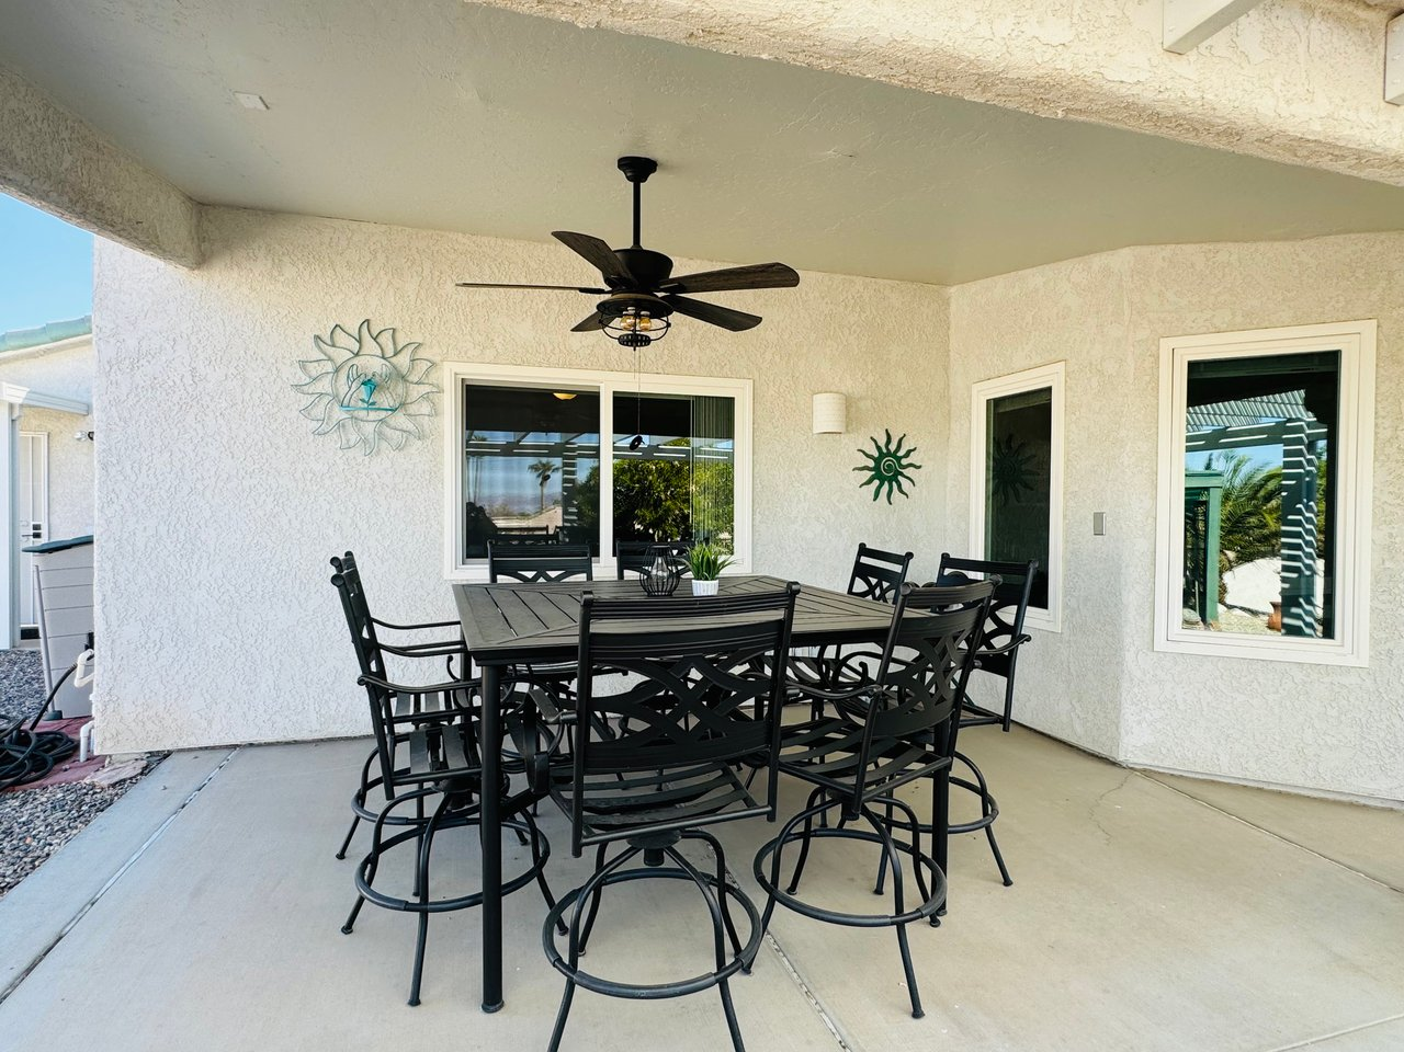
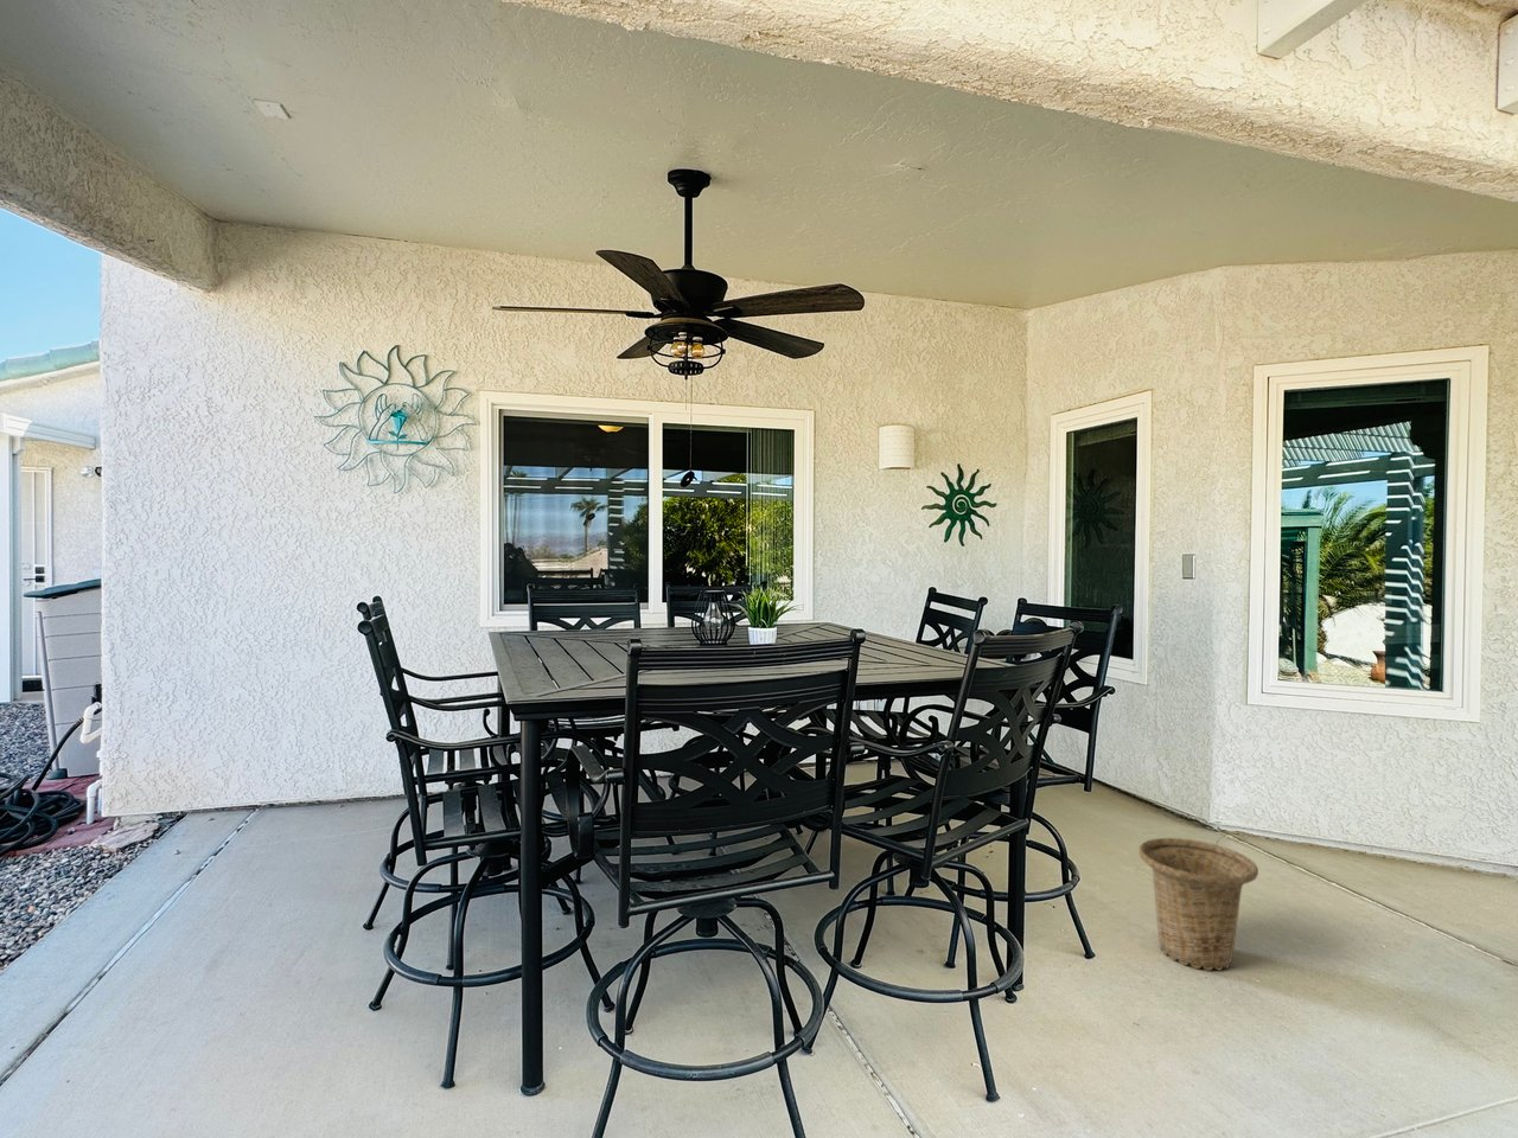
+ basket (1195, 905)
